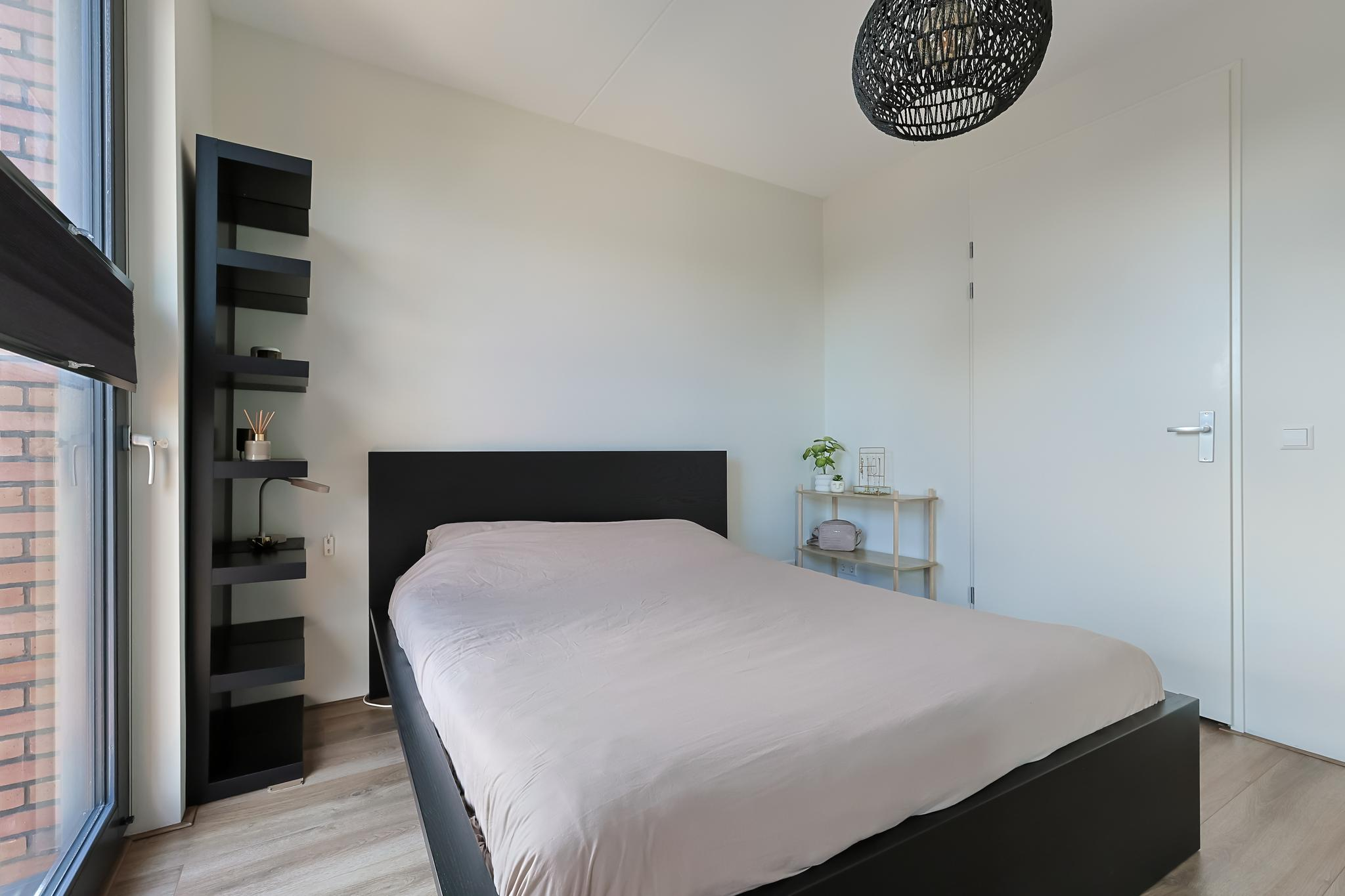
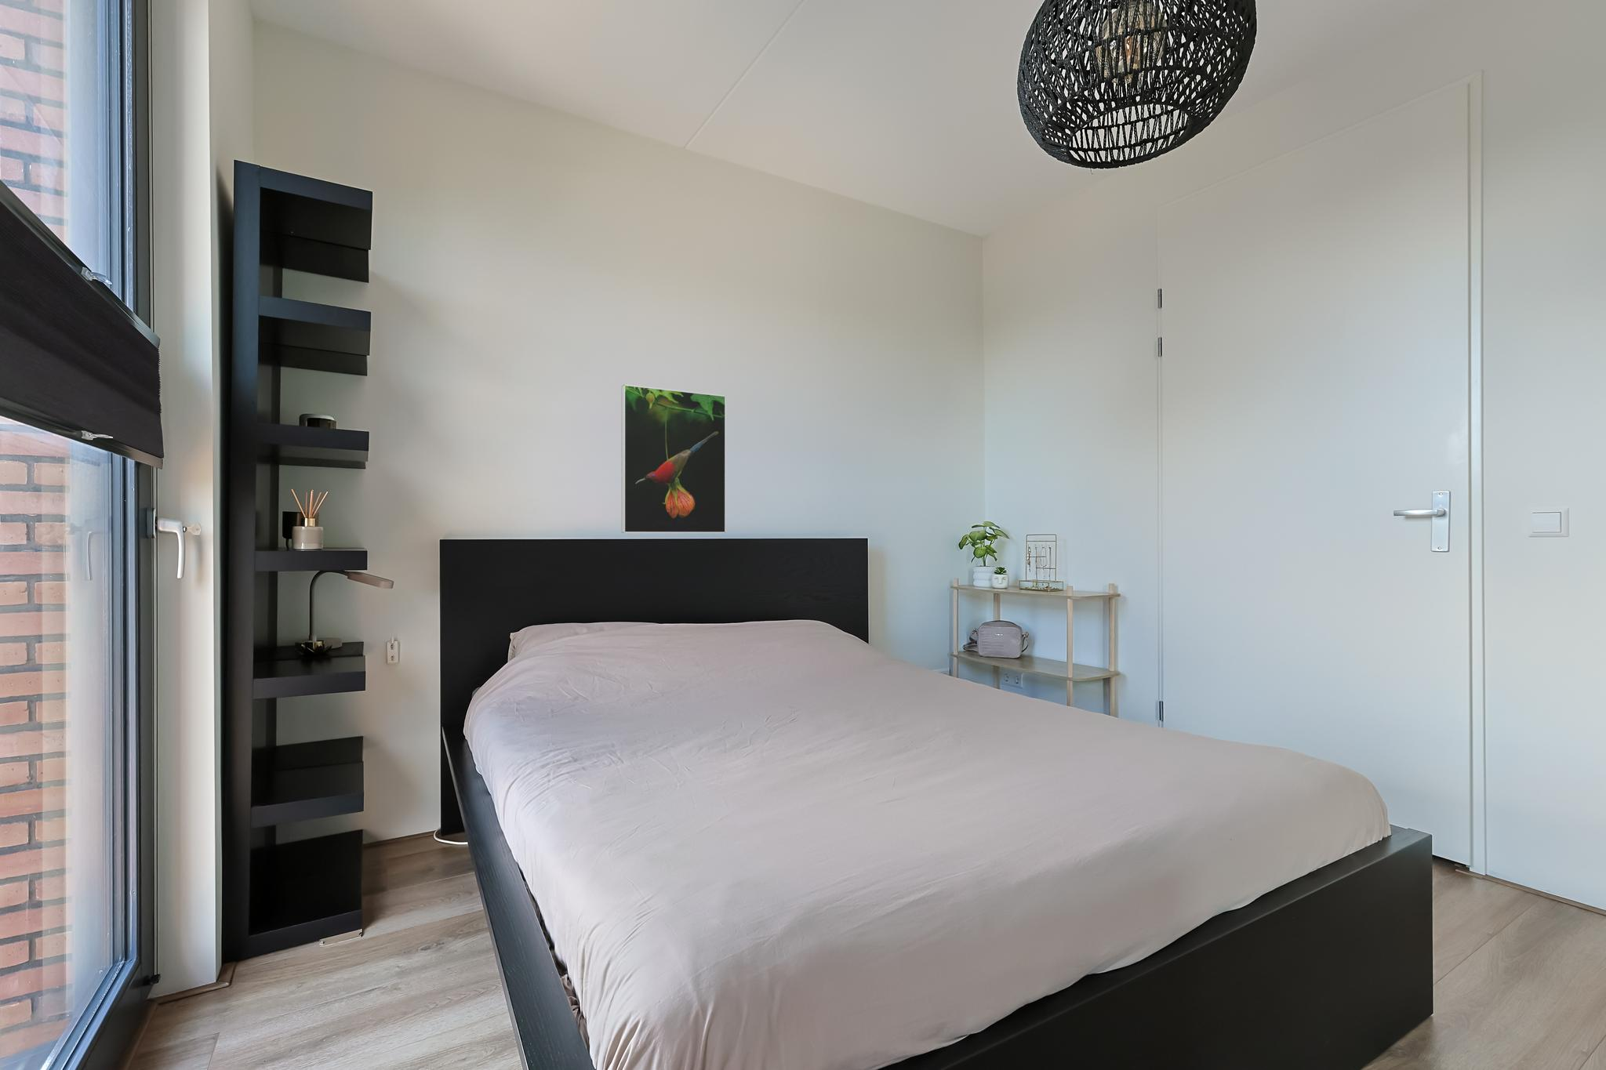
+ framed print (675, 462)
